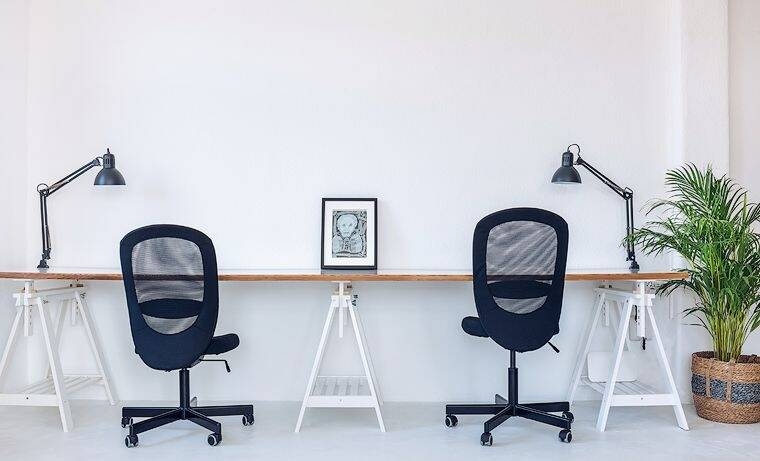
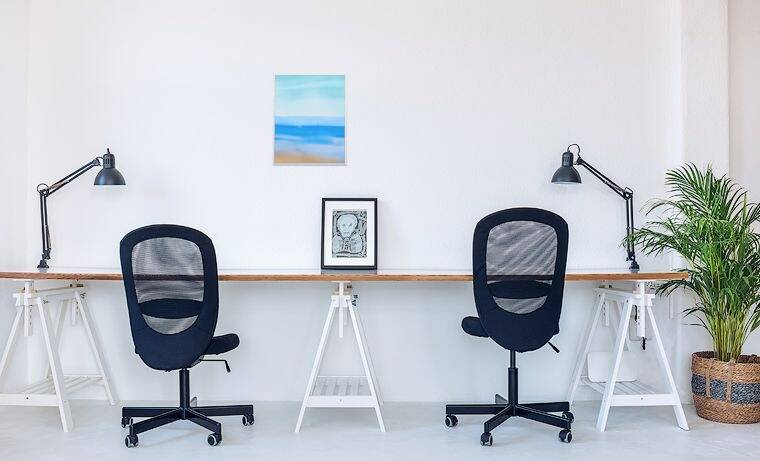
+ wall art (310, 119)
